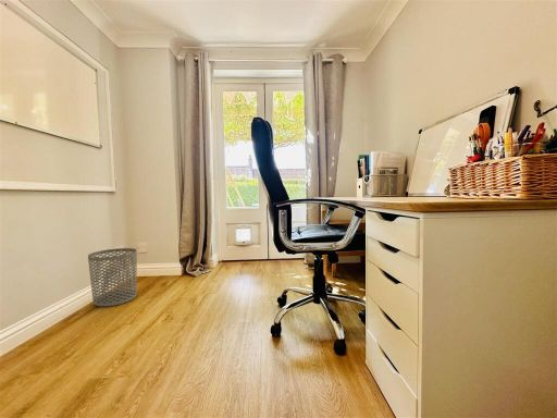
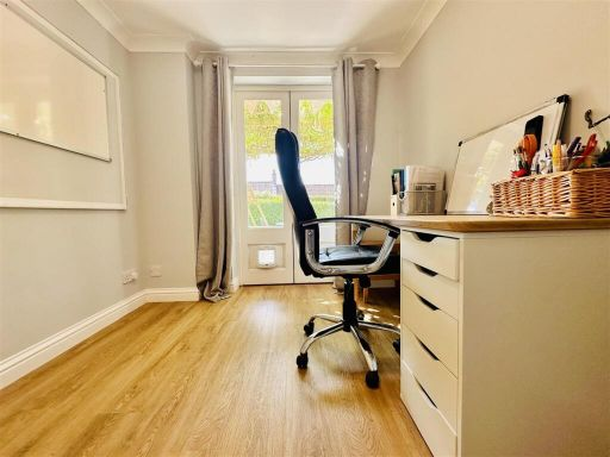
- waste bin (114, 276)
